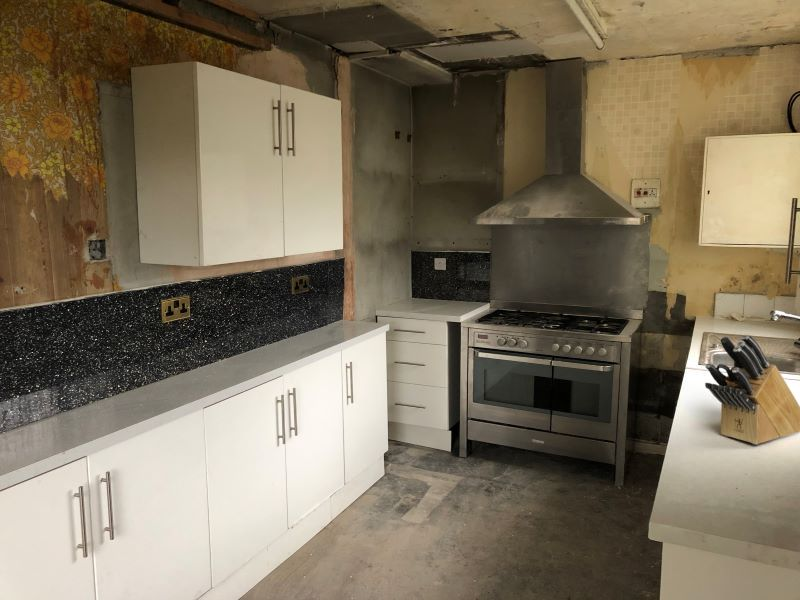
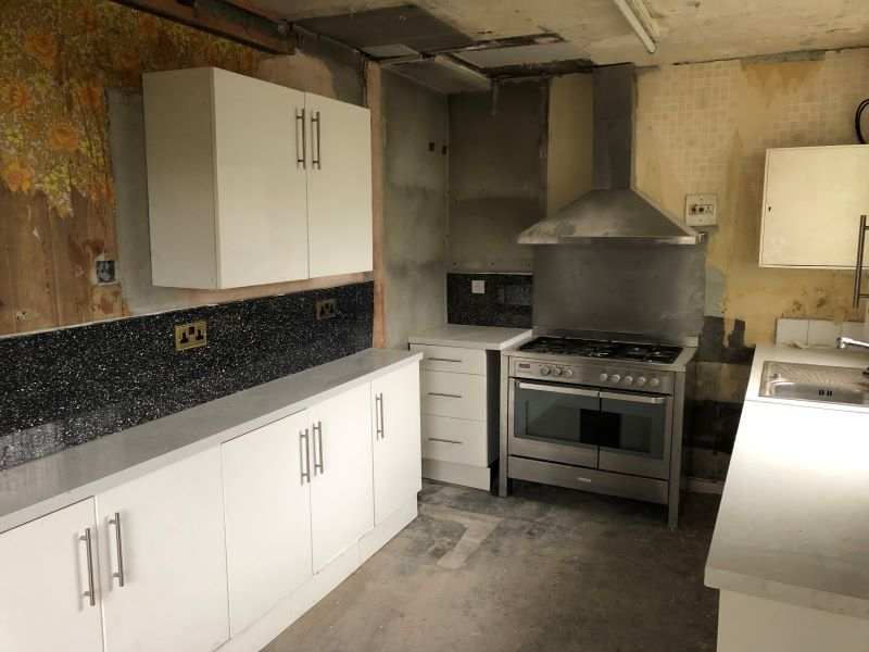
- knife block (757, 383)
